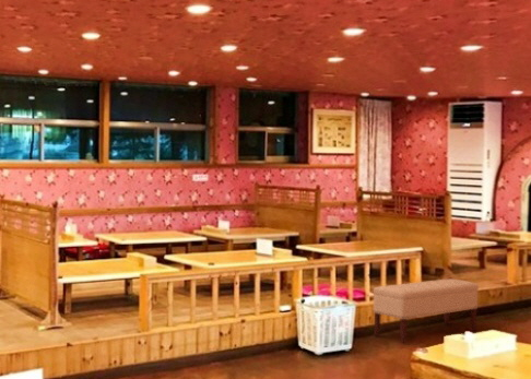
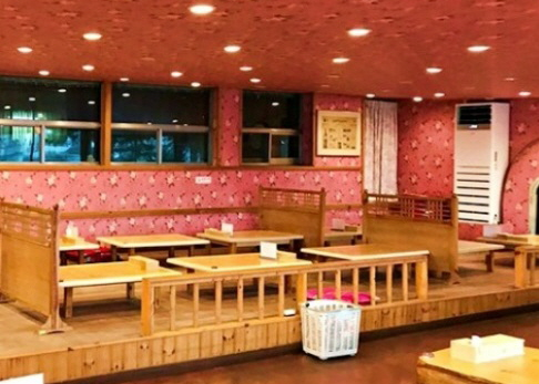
- bench (426, 308)
